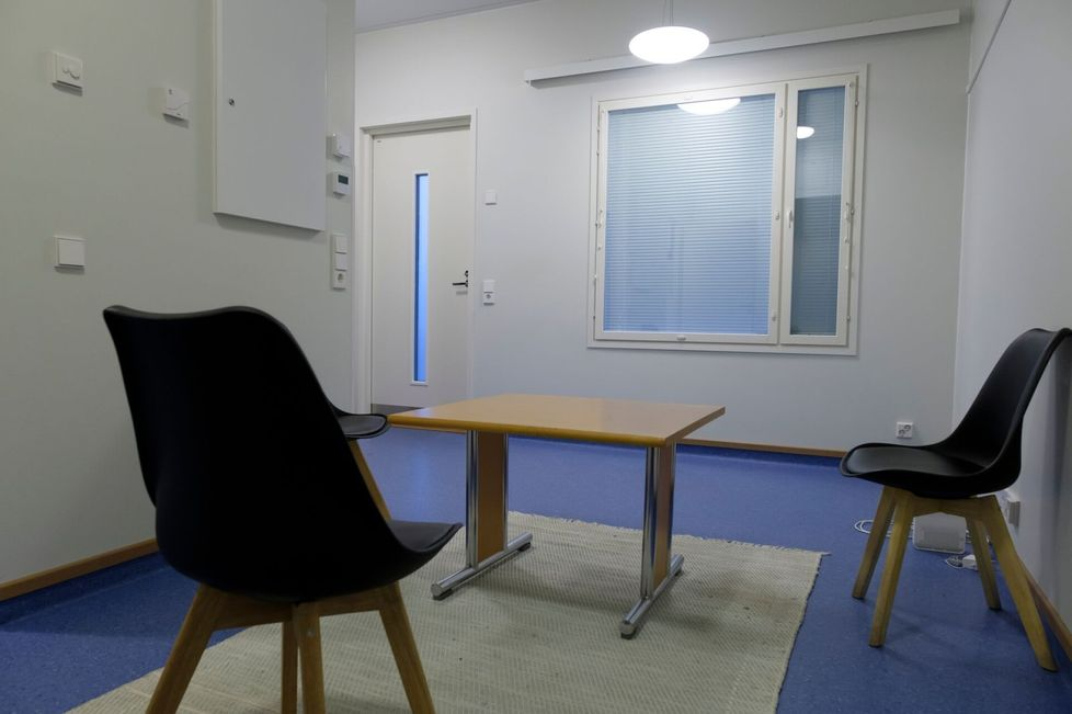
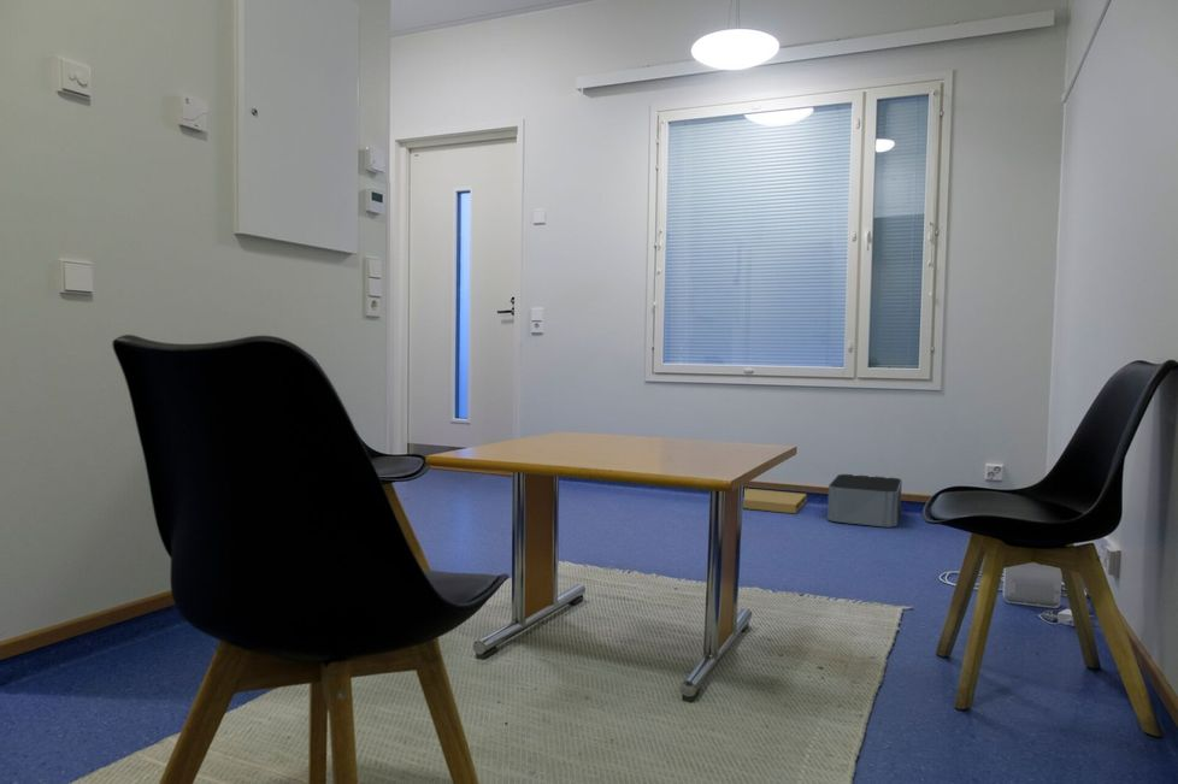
+ storage bin (865, 499)
+ cardboard box (764, 500)
